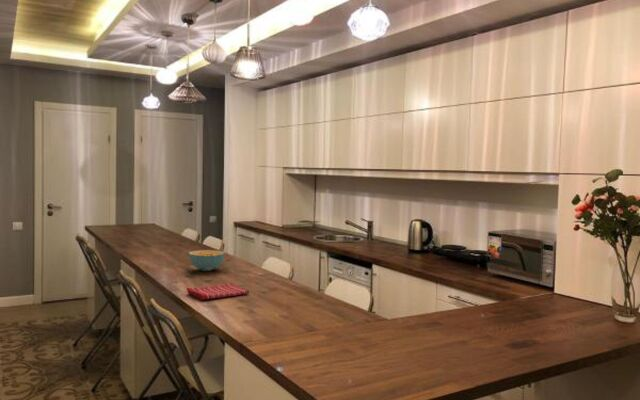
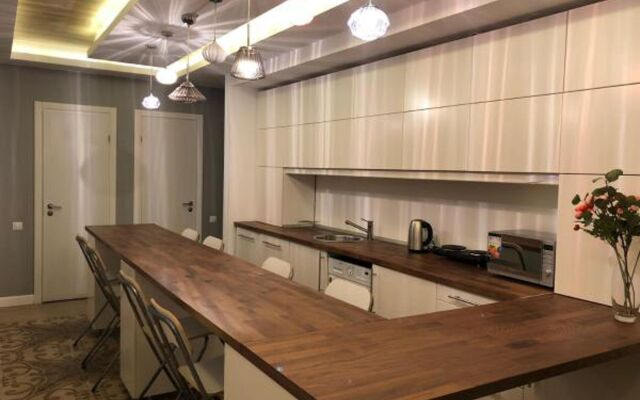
- cereal bowl (206, 261)
- dish towel (217, 290)
